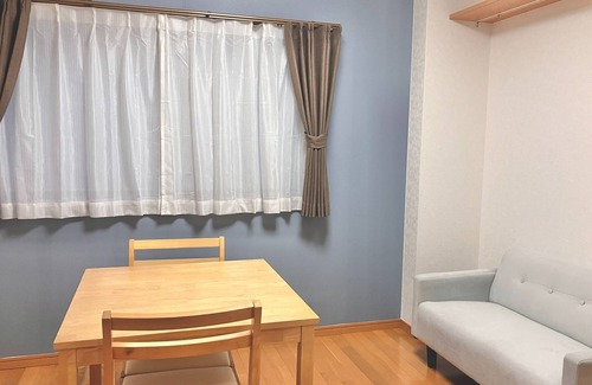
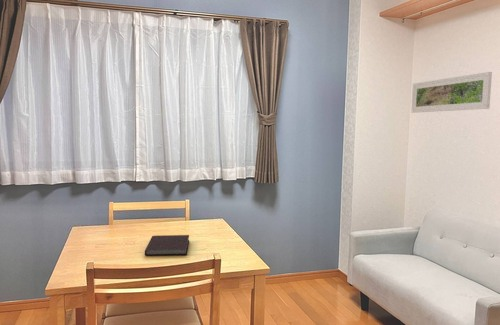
+ notebook (168, 244)
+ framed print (446, 94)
